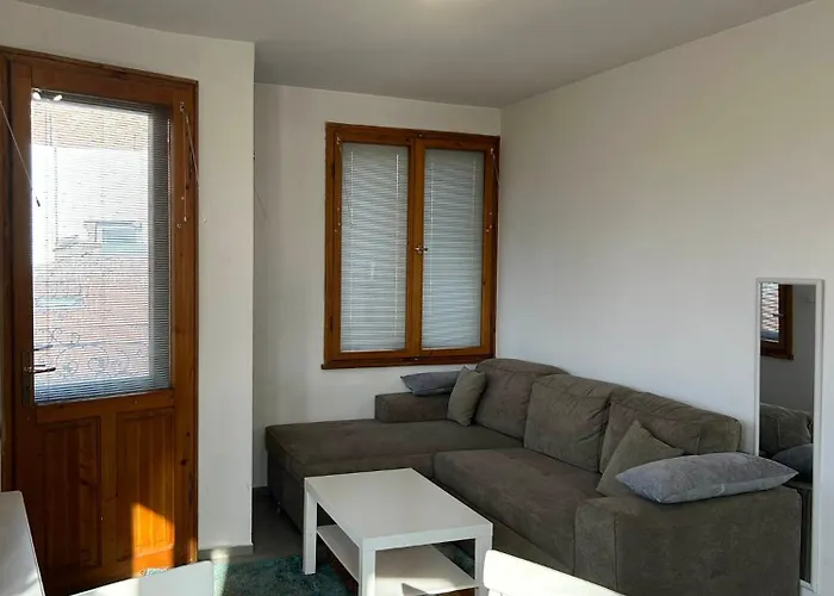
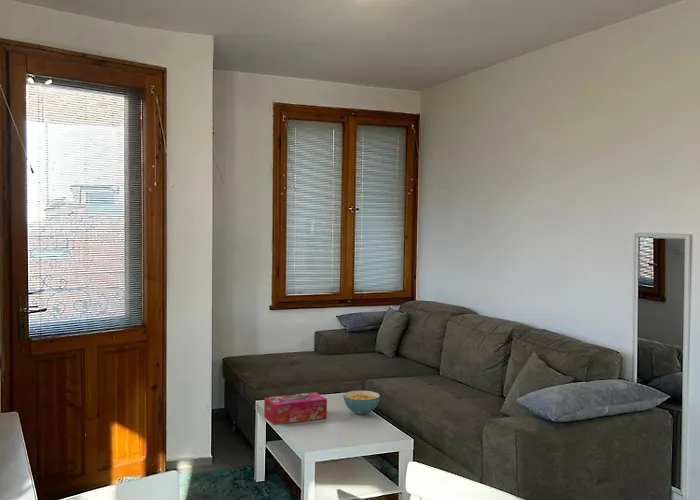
+ tissue box (295, 407)
+ cereal bowl (361, 404)
